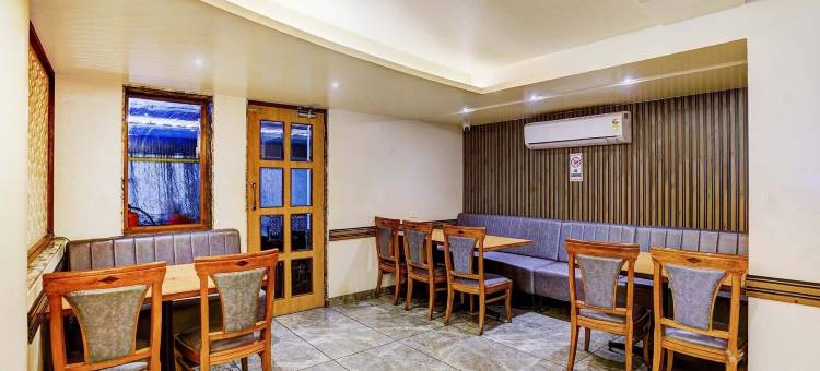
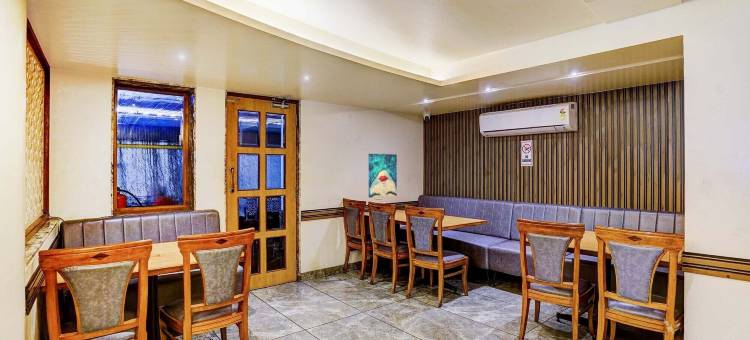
+ wall art (383, 175)
